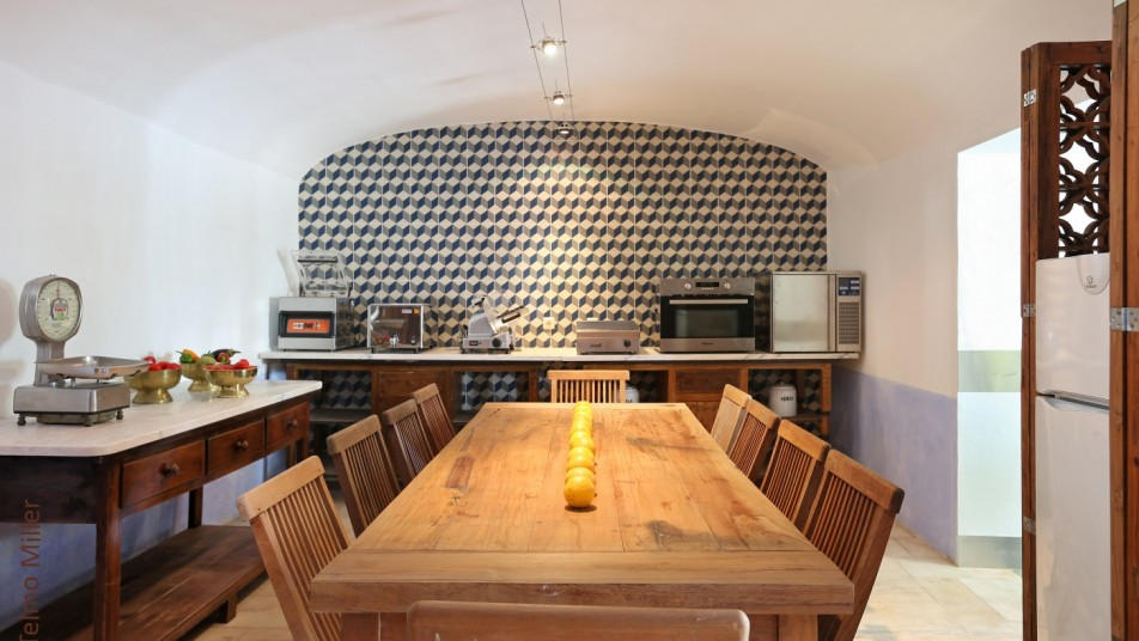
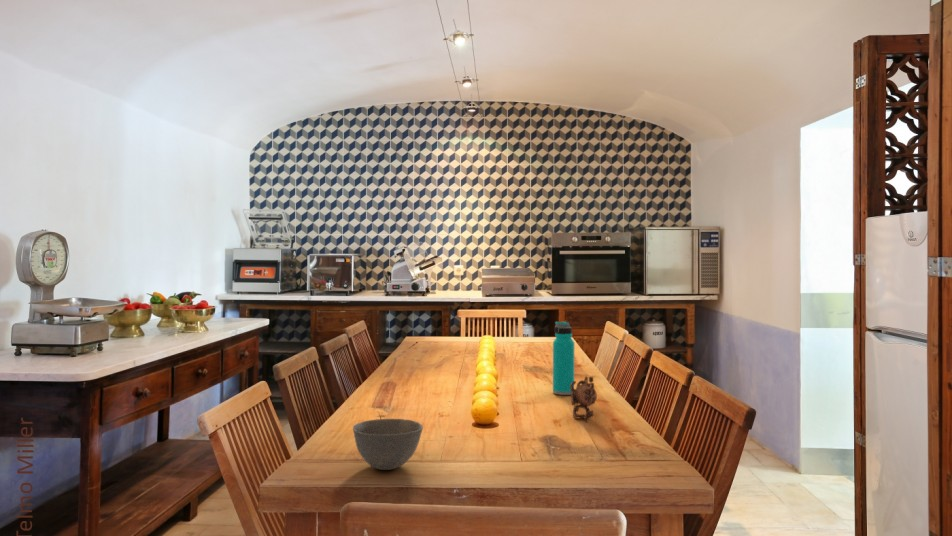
+ teapot (585, 396)
+ bowl (387, 446)
+ water bottle (563, 357)
